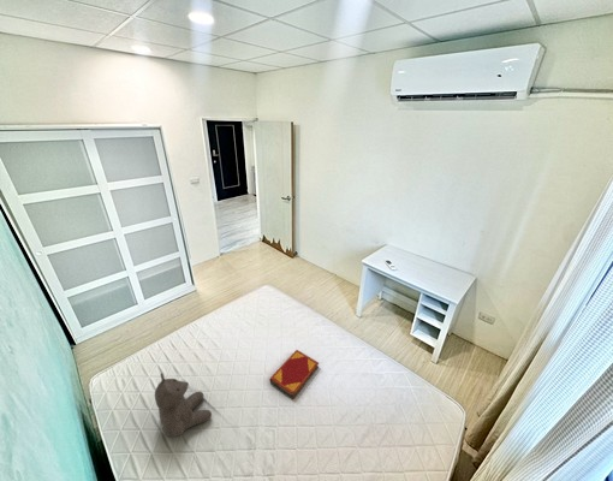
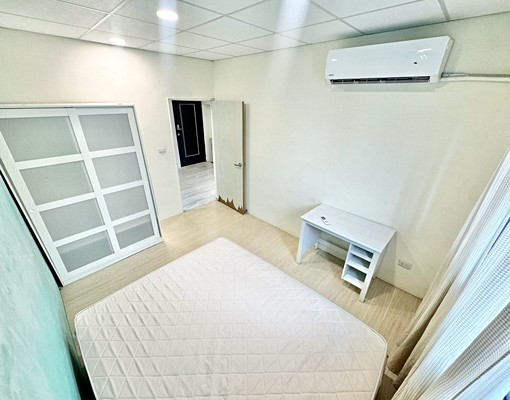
- teddy bear (181, 398)
- hardback book (294, 372)
